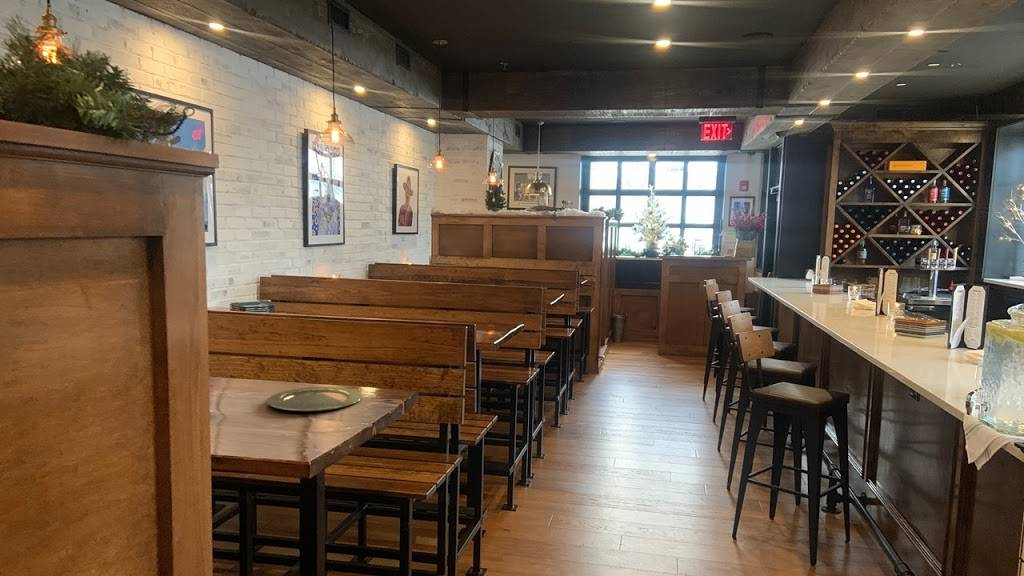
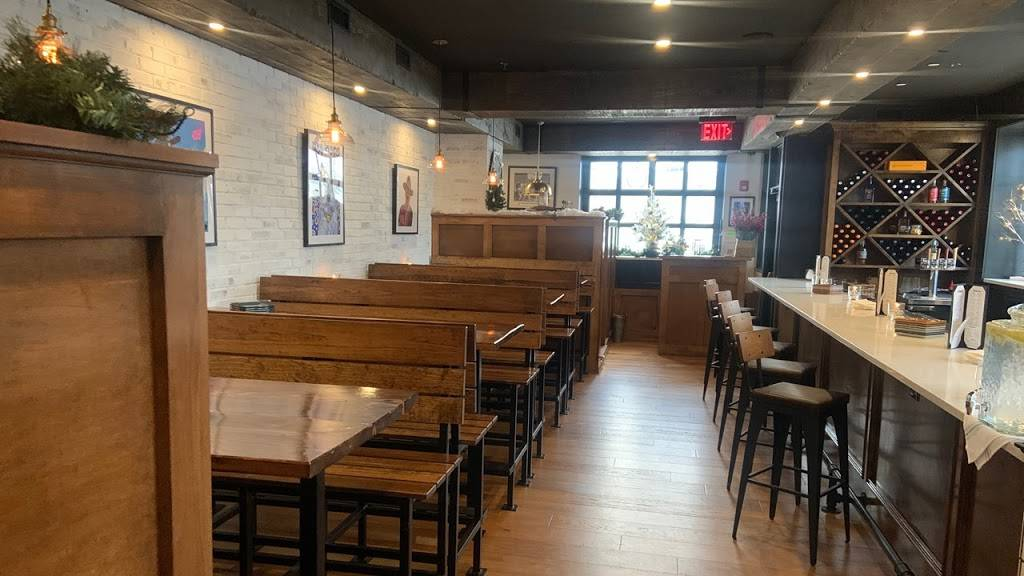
- plate (315, 398)
